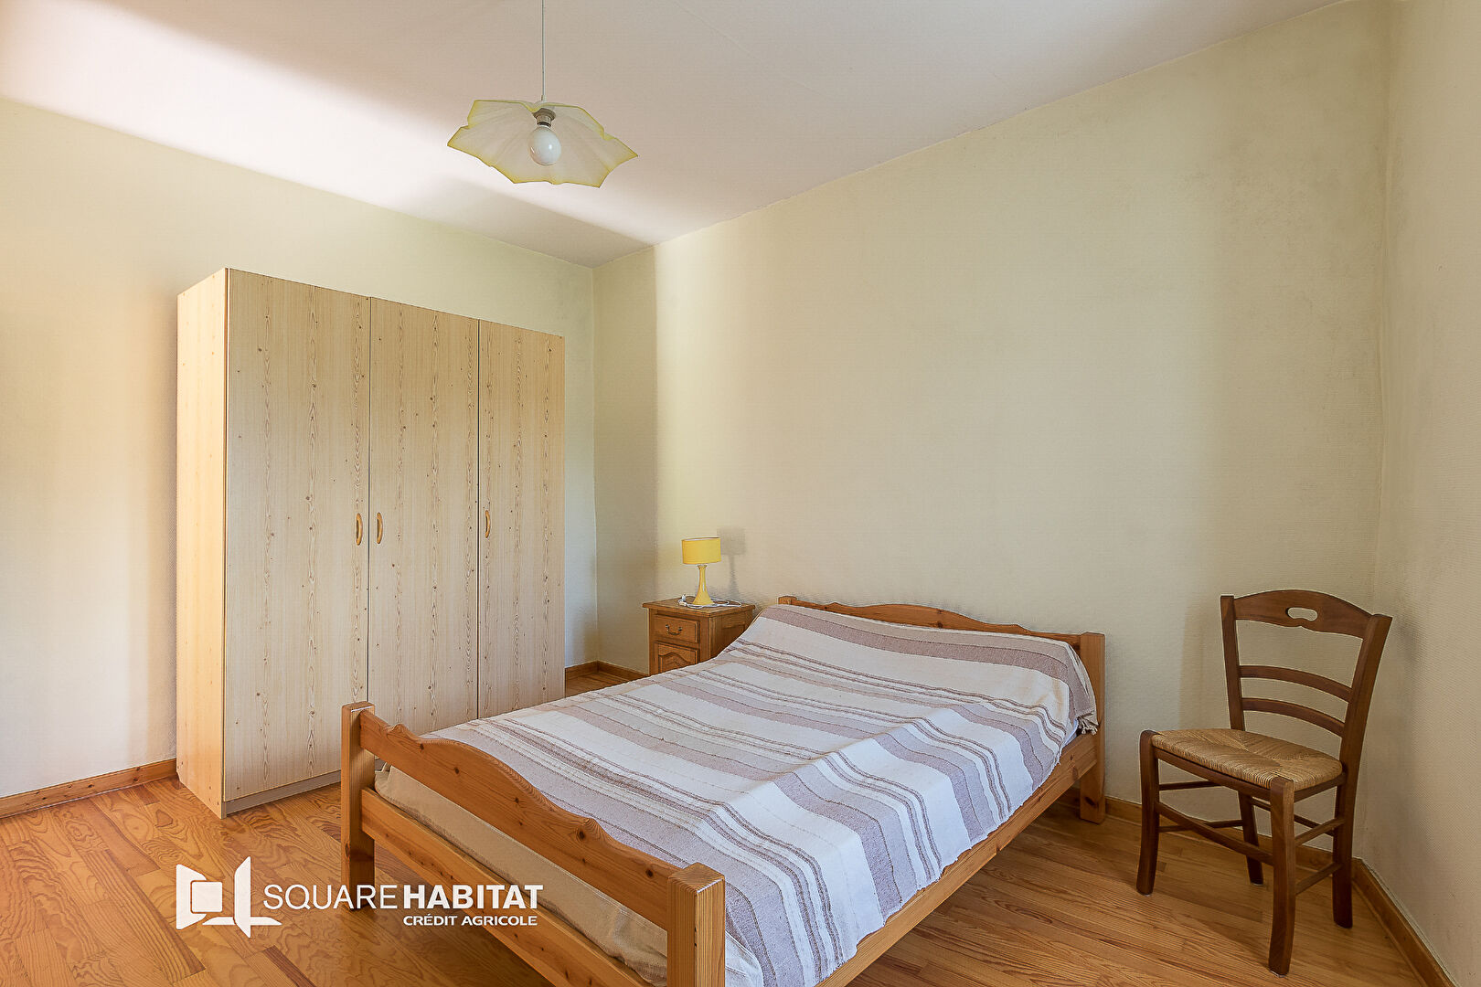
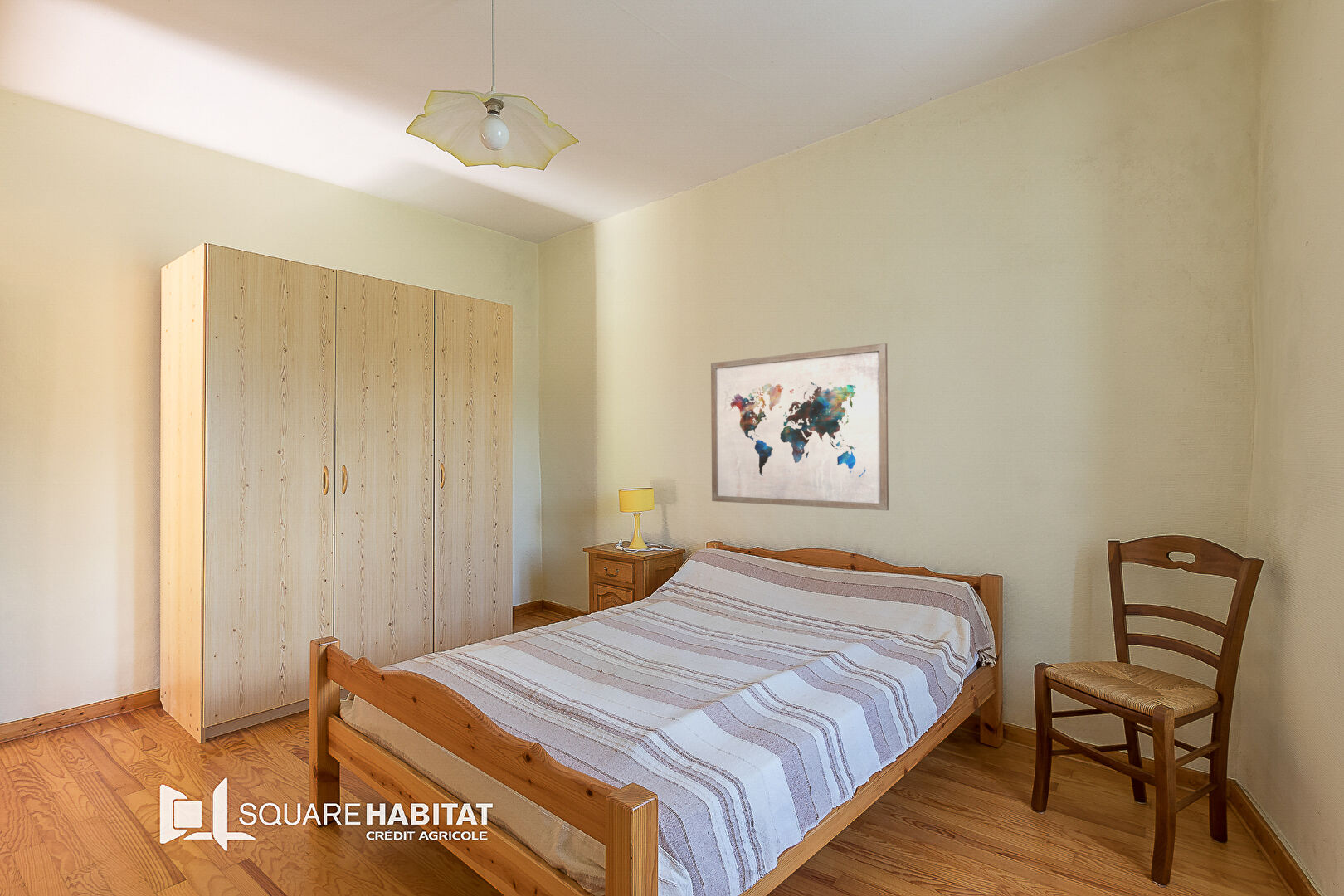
+ wall art (791, 430)
